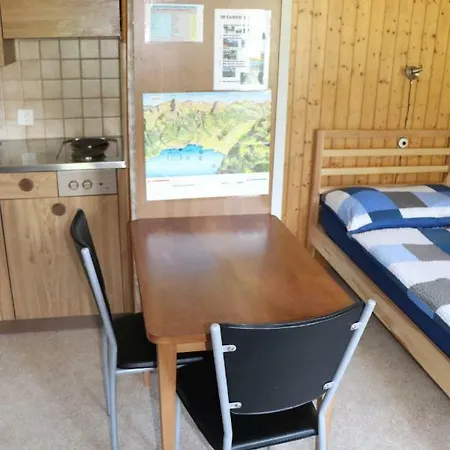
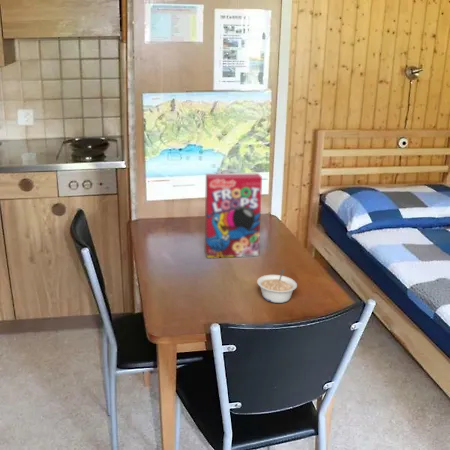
+ legume (276, 287)
+ cereal box (232, 215)
